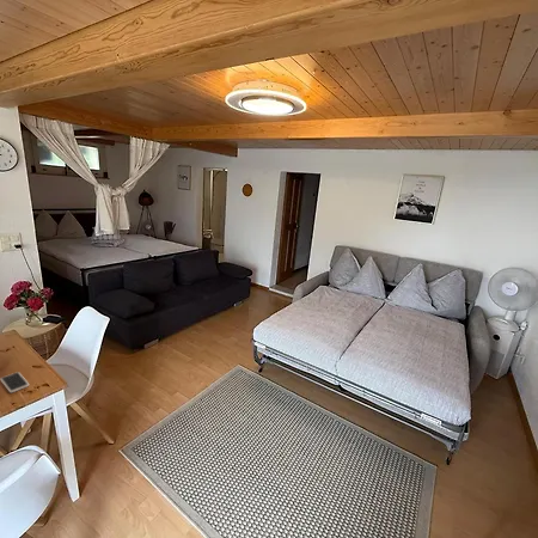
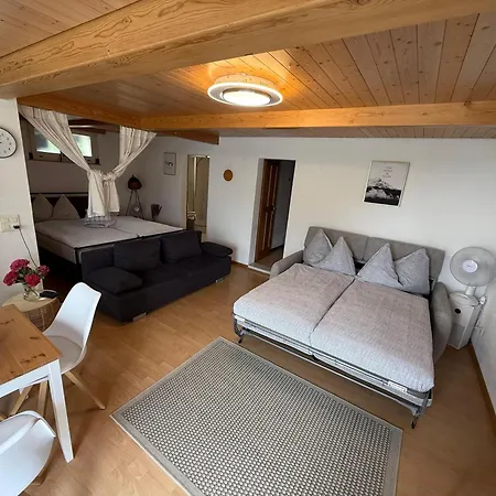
- smartphone (14, 381)
